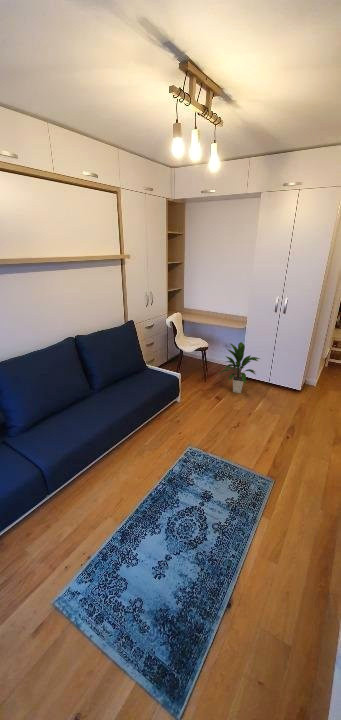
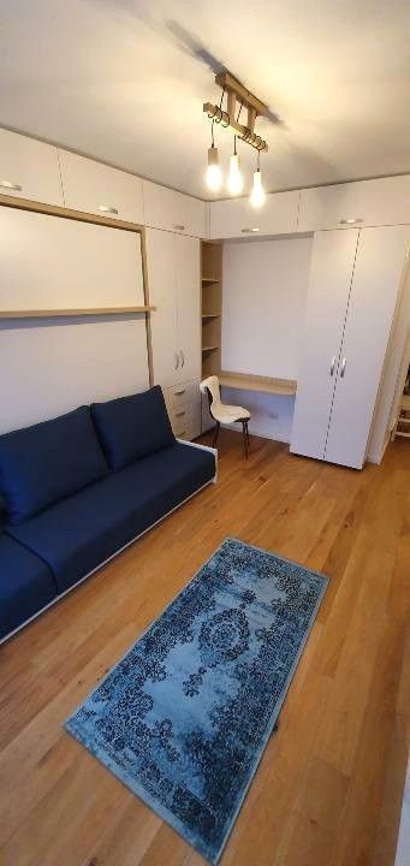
- indoor plant (238, 366)
